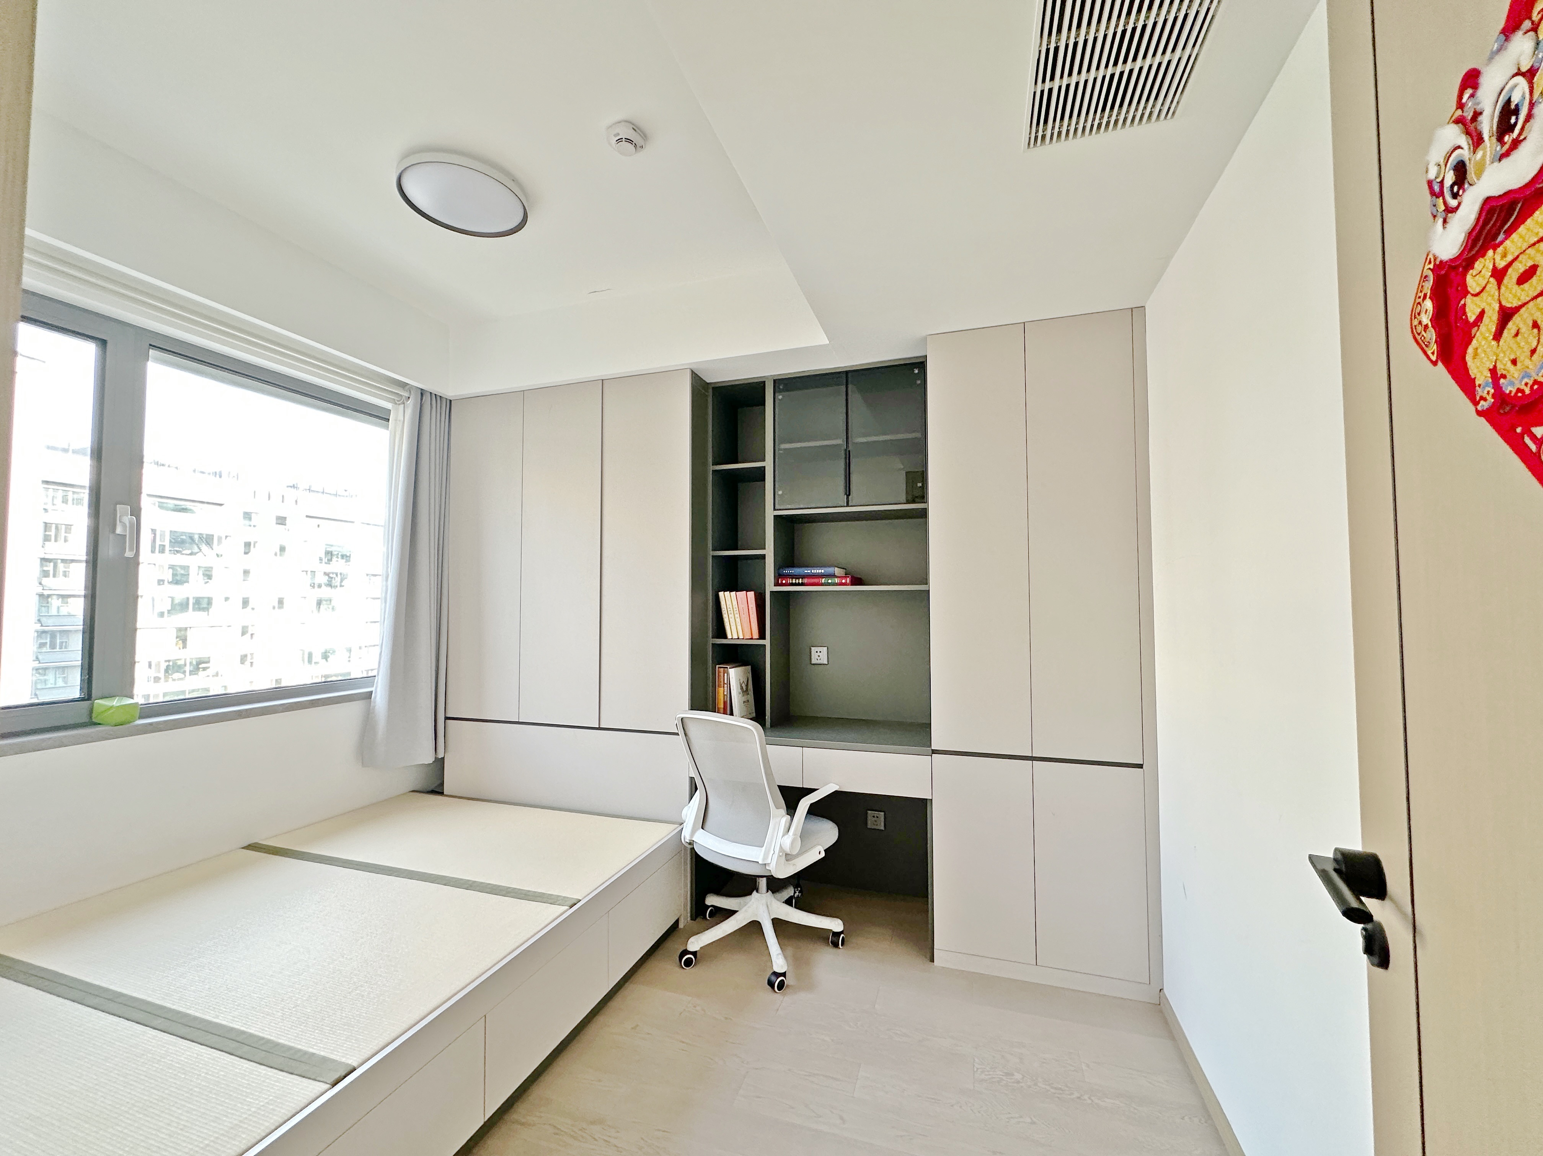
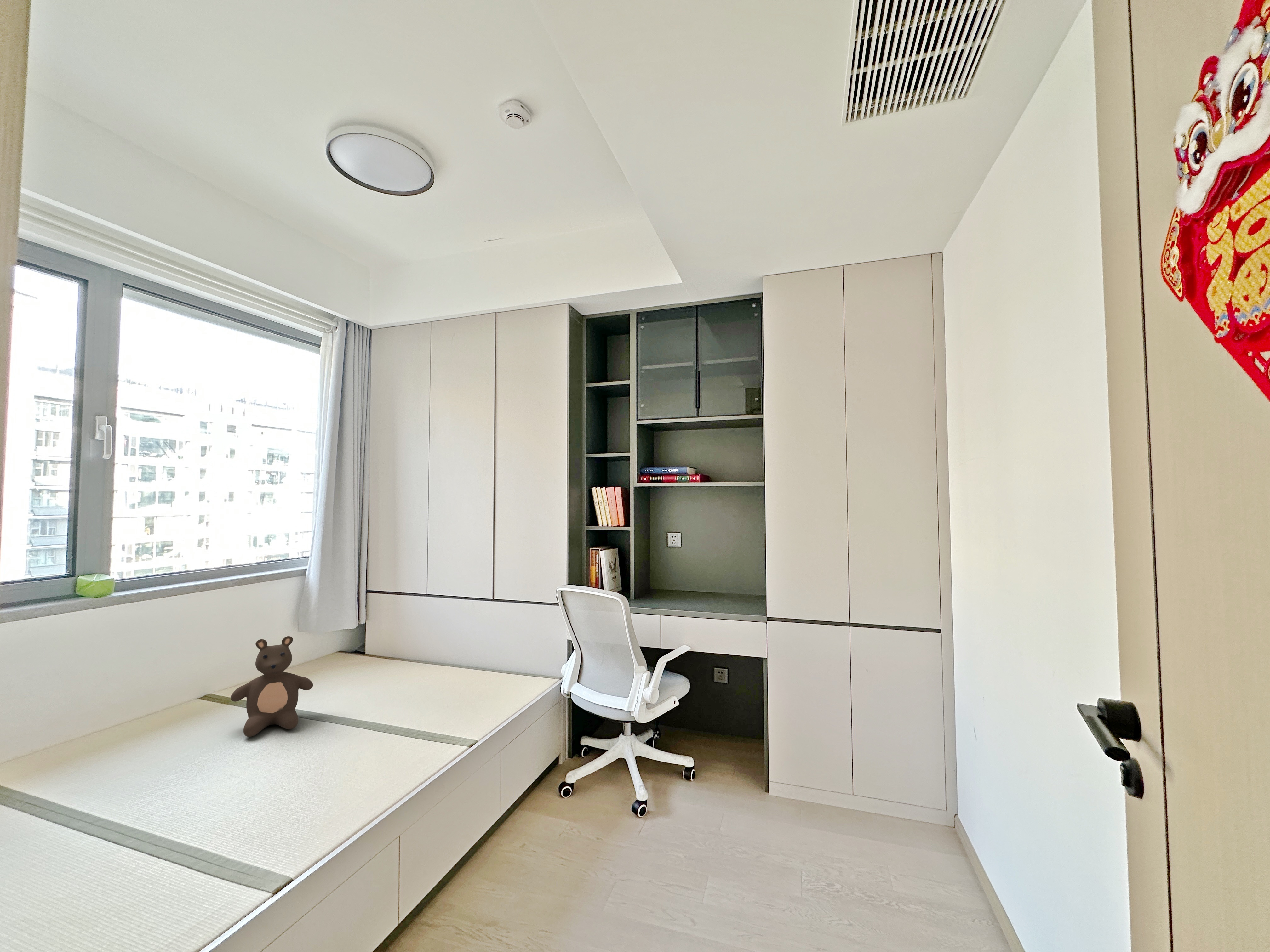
+ teddy bear (273, 683)
